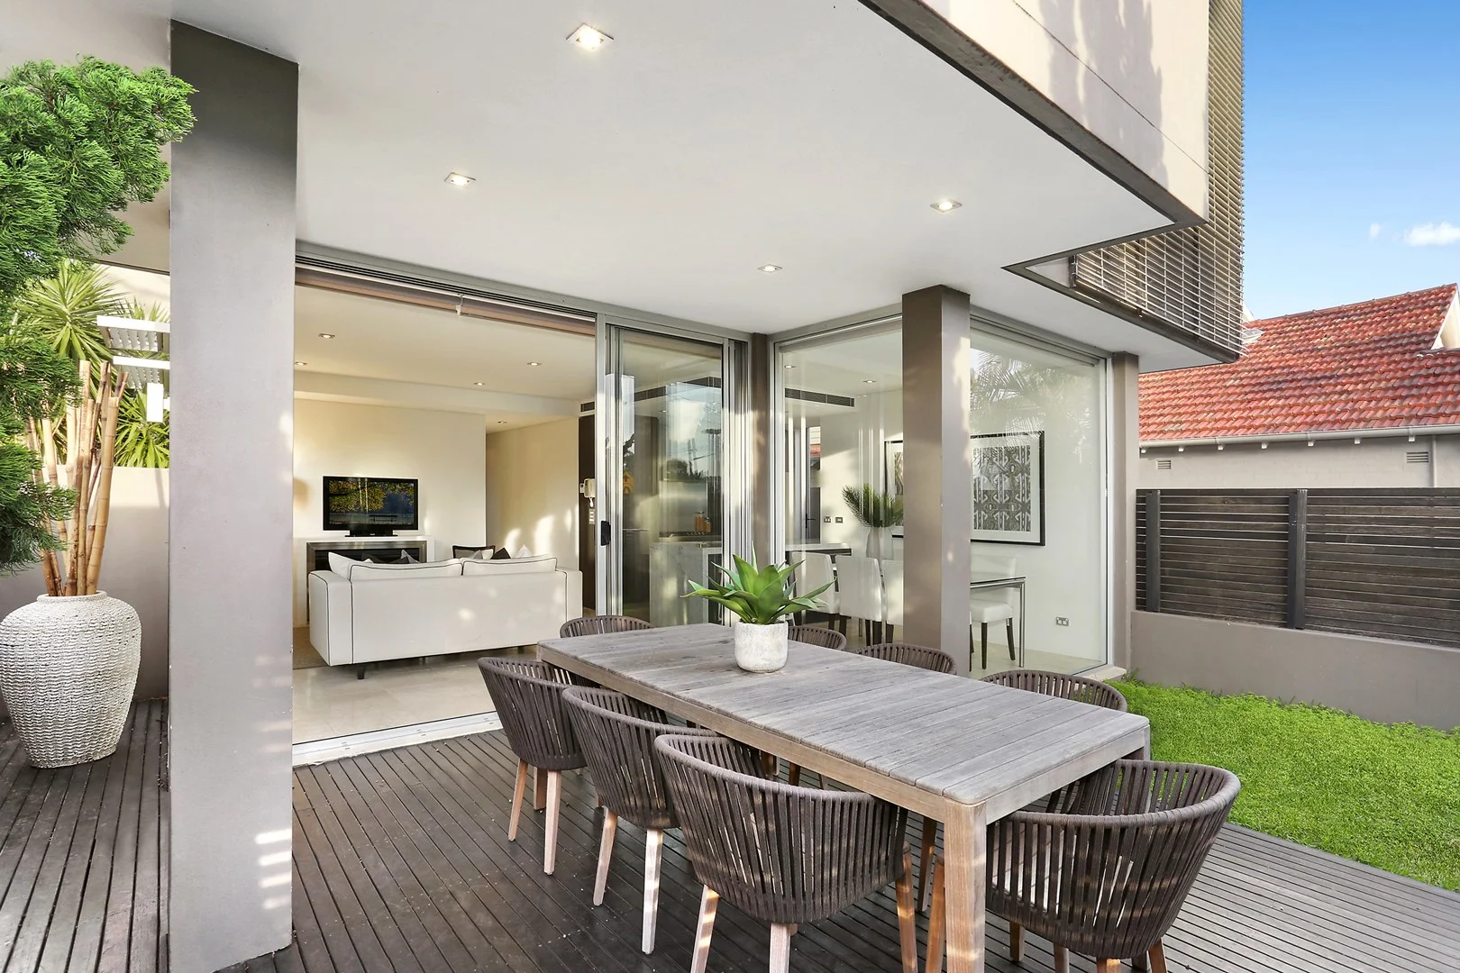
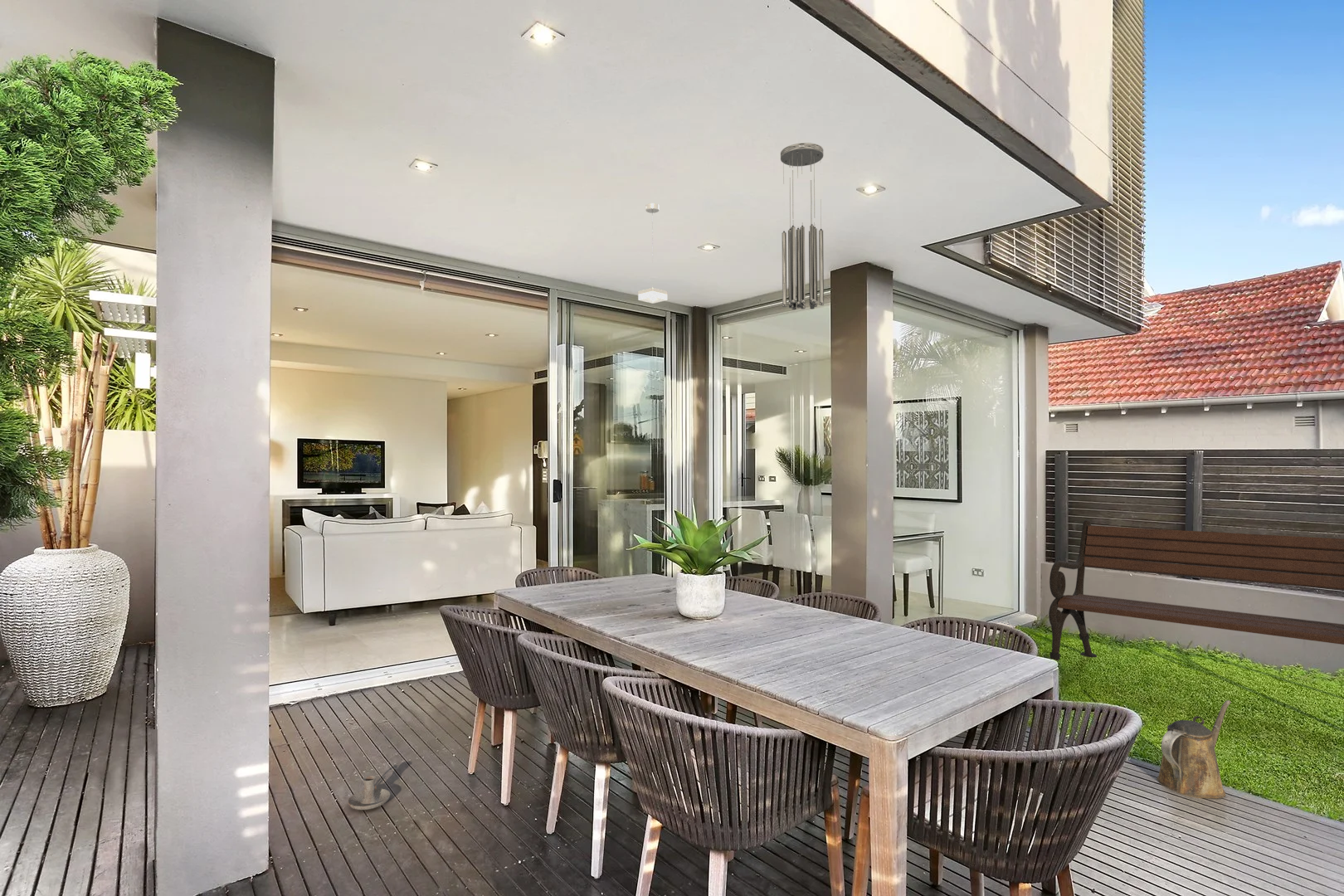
+ candle holder (368, 789)
+ pendant lamp (652, 252)
+ garden bench (1208, 611)
+ watering can (1199, 746)
+ wind chime (802, 228)
